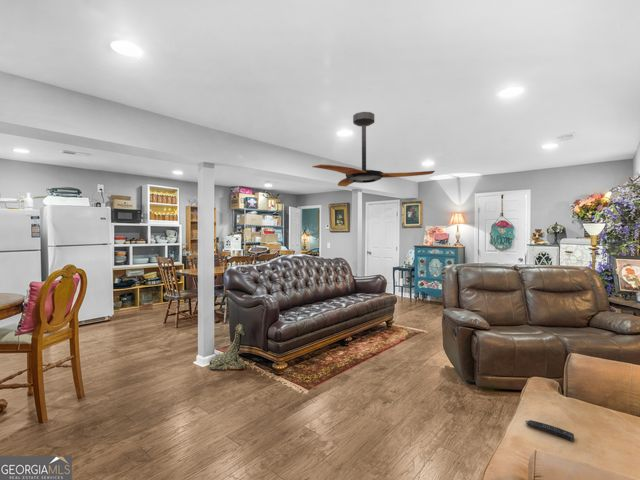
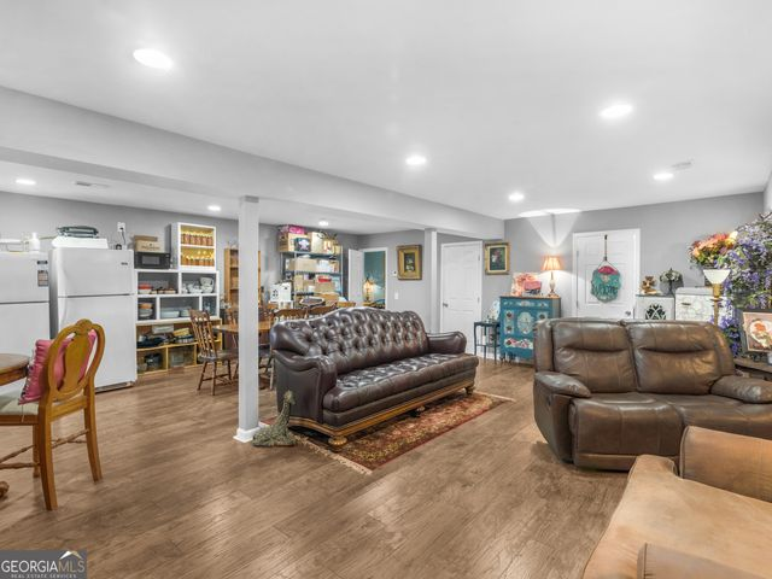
- remote control (548, 428)
- ceiling fan (365, 148)
